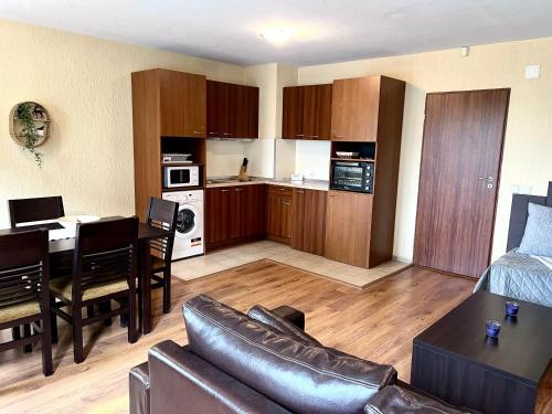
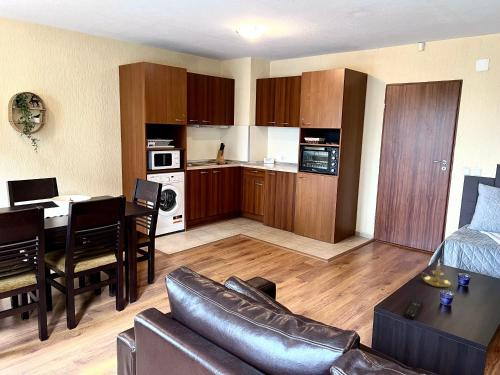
+ remote control (413, 309)
+ candle holder (435, 270)
